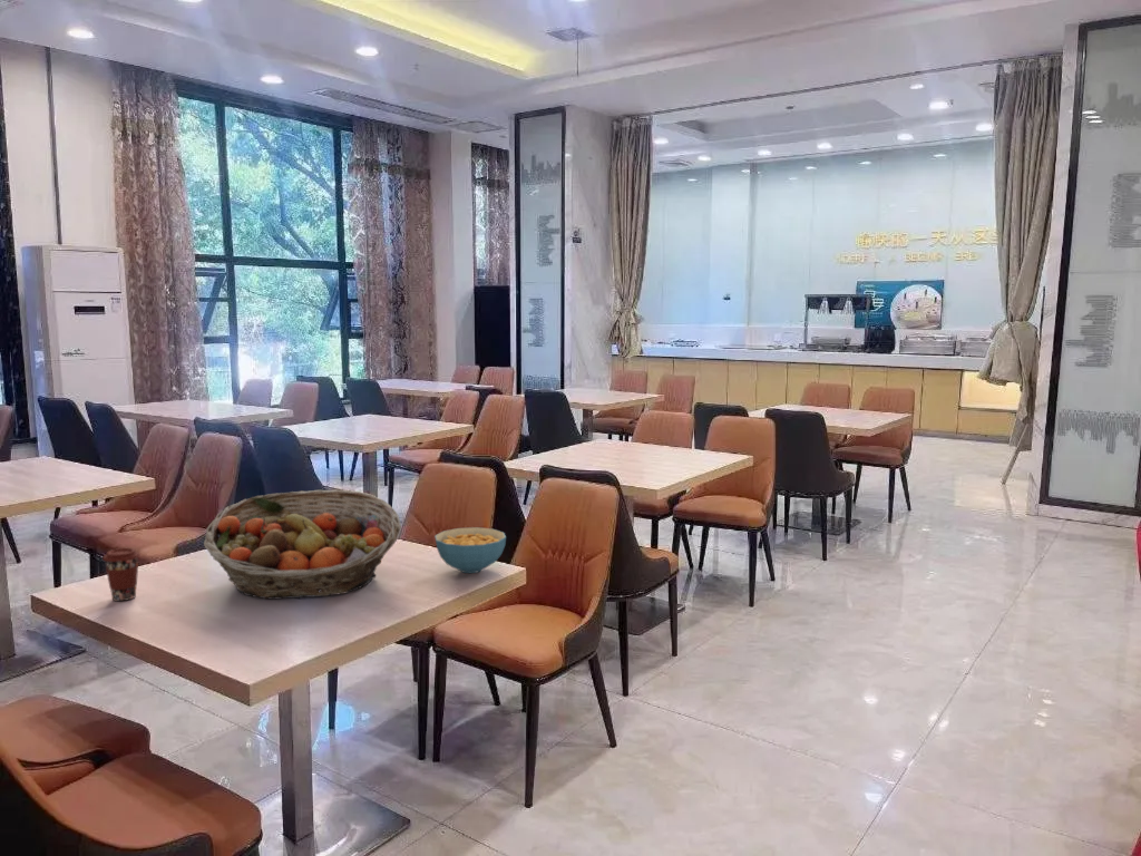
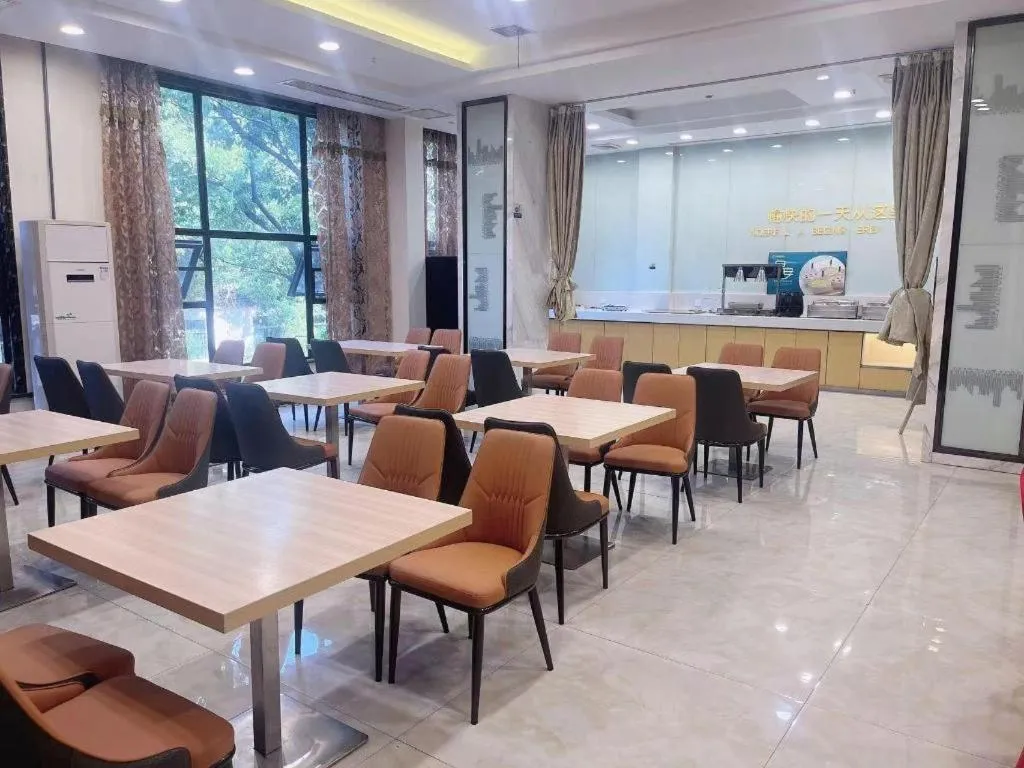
- coffee cup (123, 574)
- cereal bowl (470, 553)
- fruit basket (305, 542)
